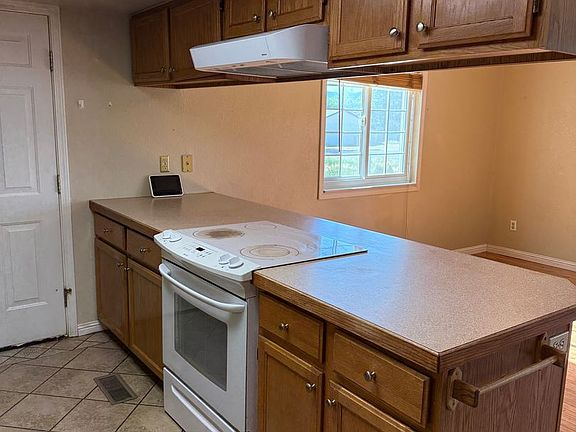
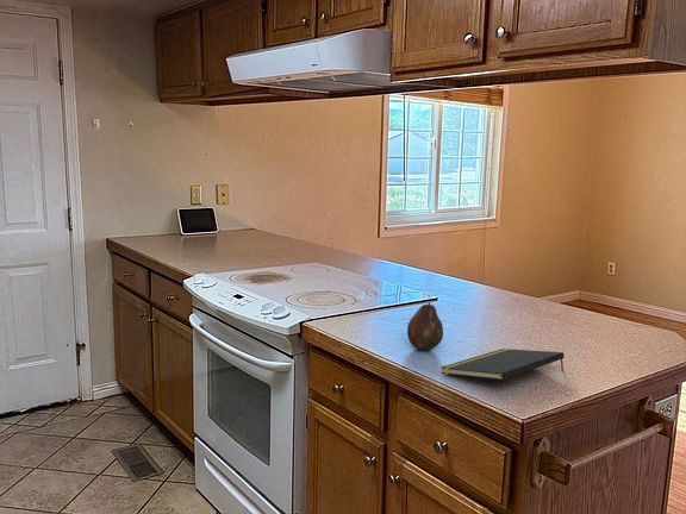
+ notepad (503, 363)
+ fruit (425, 325)
